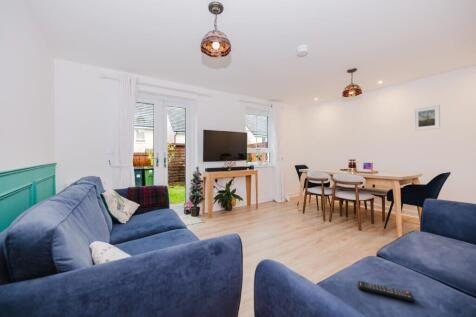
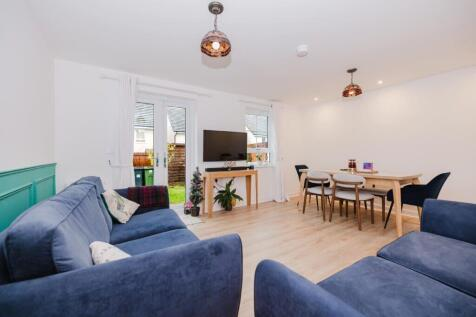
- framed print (426, 118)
- remote control (384, 291)
